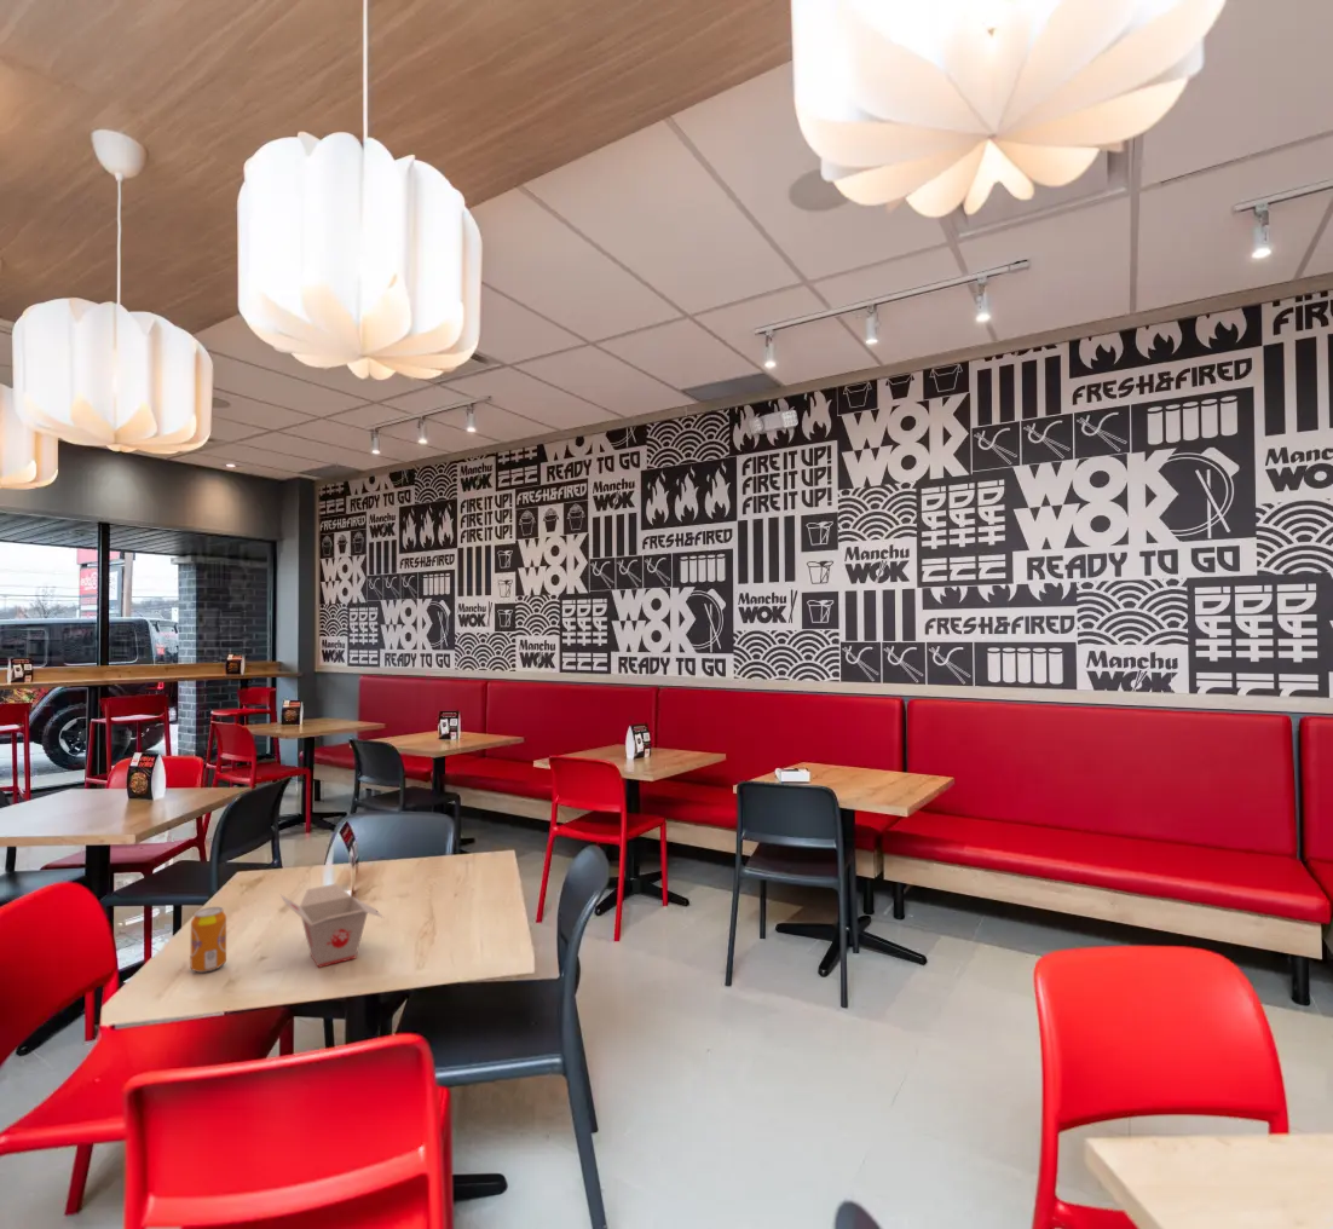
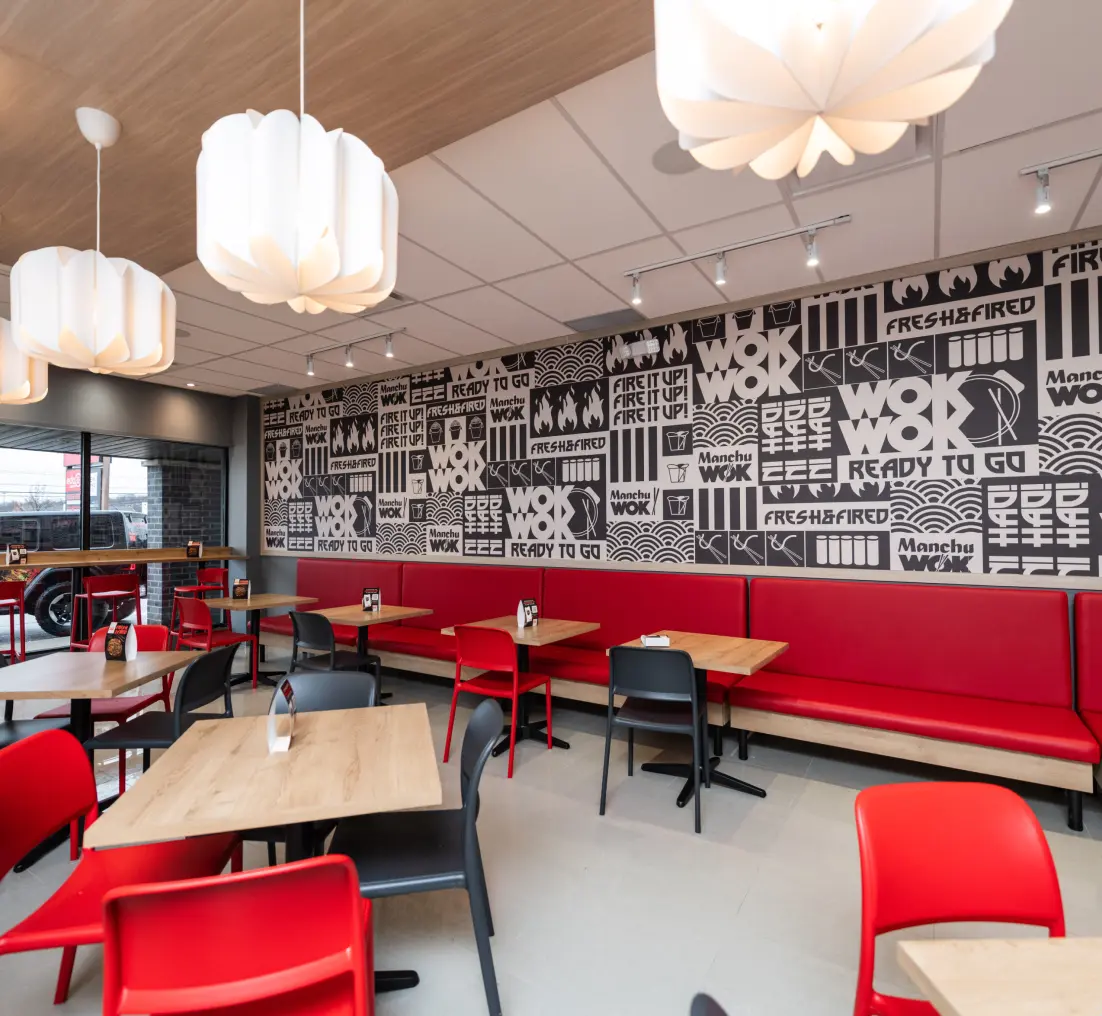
- takeout container (333, 922)
- soda can (208, 939)
